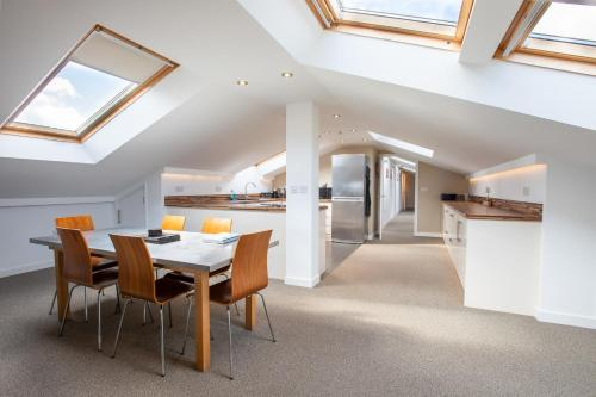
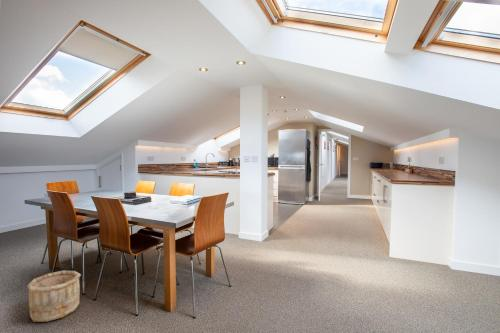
+ wooden bucket (55, 295)
